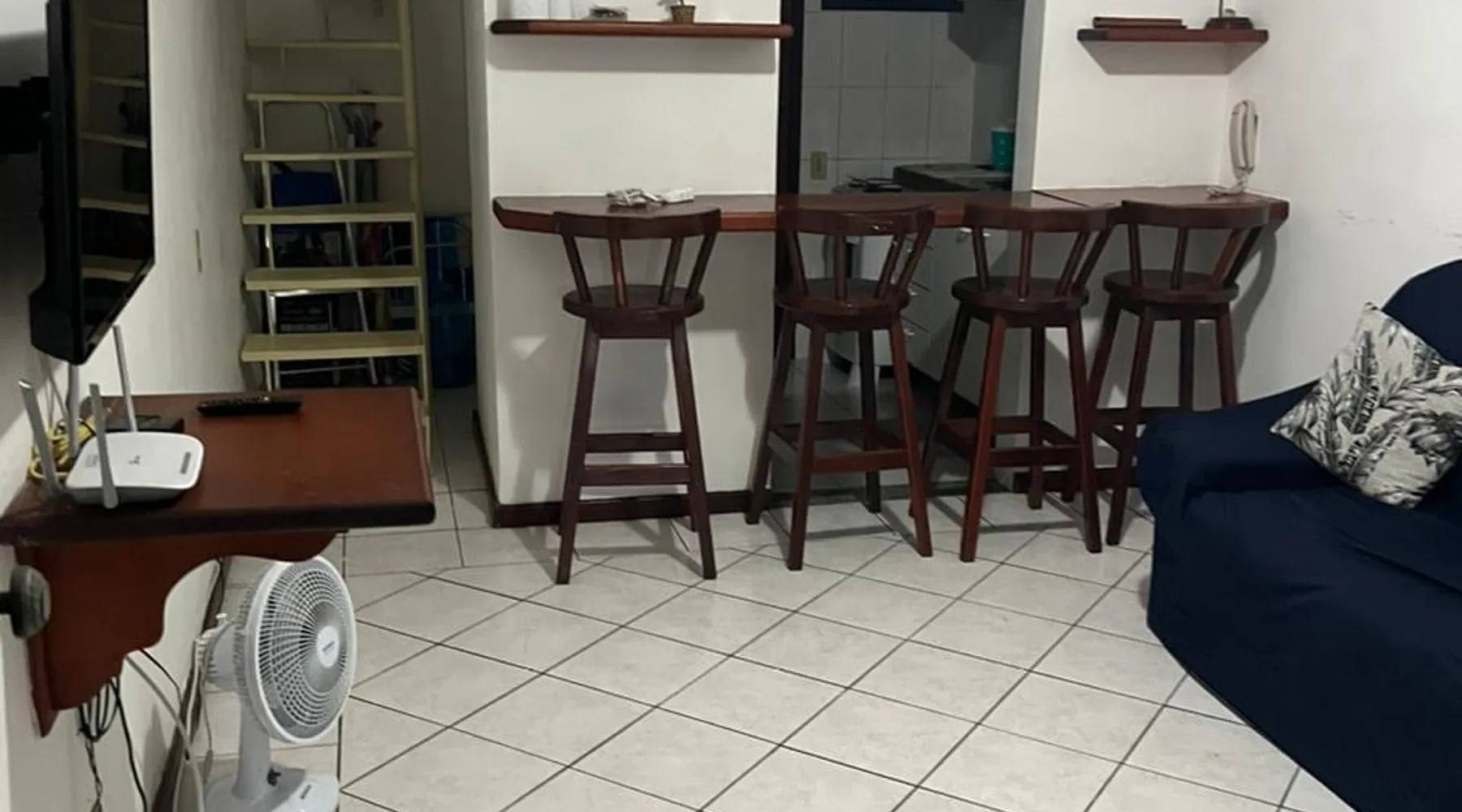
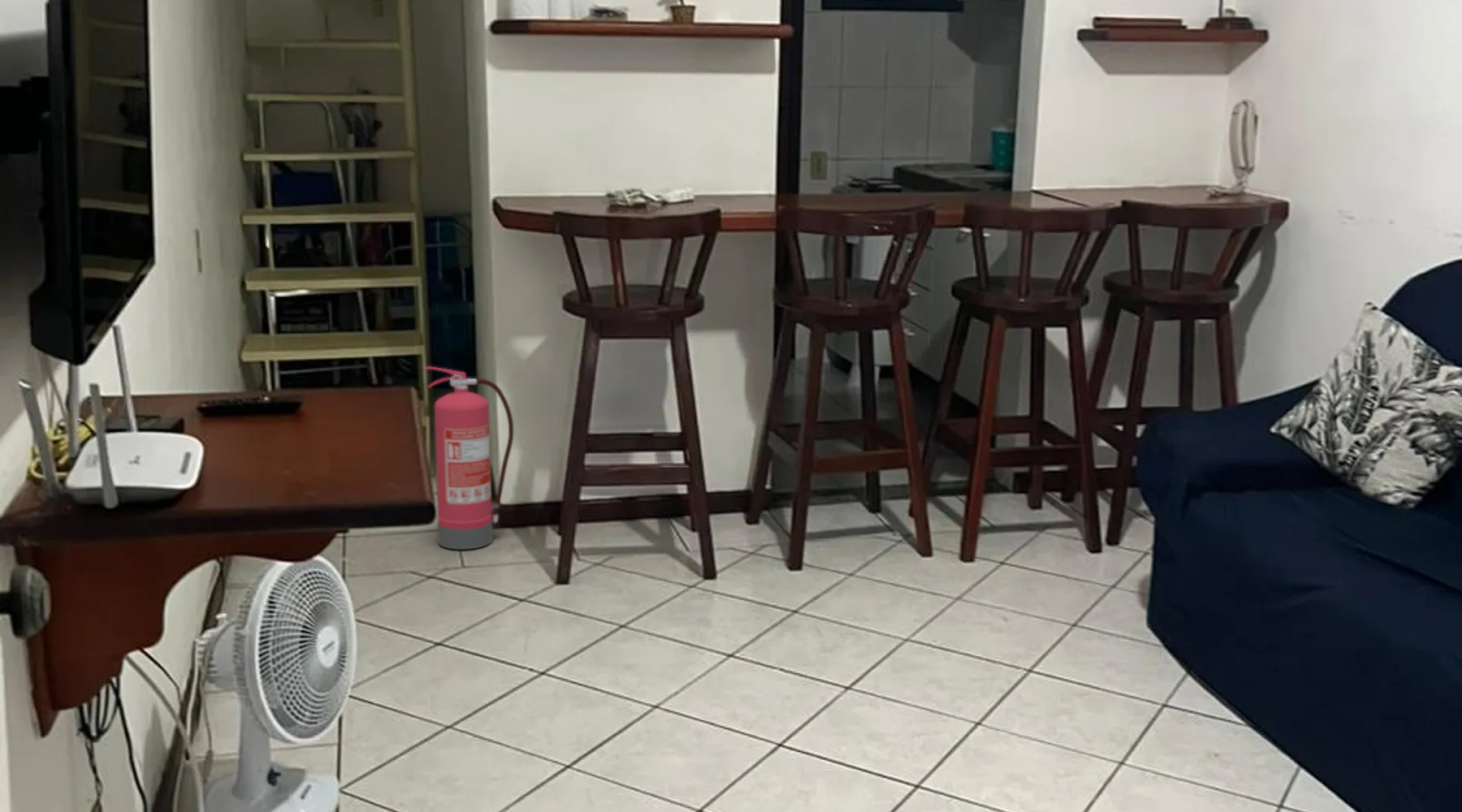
+ fire extinguisher (470, 454)
